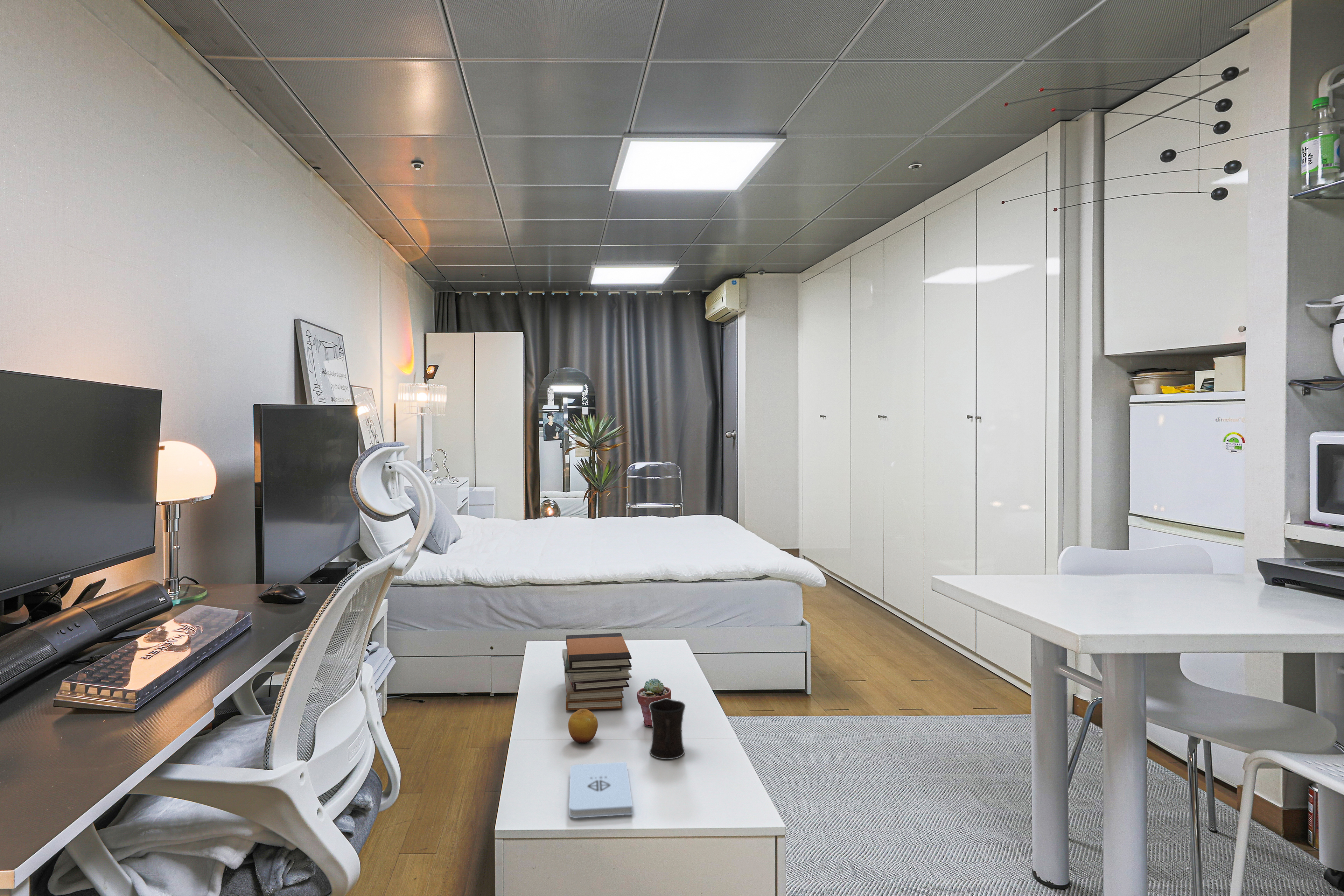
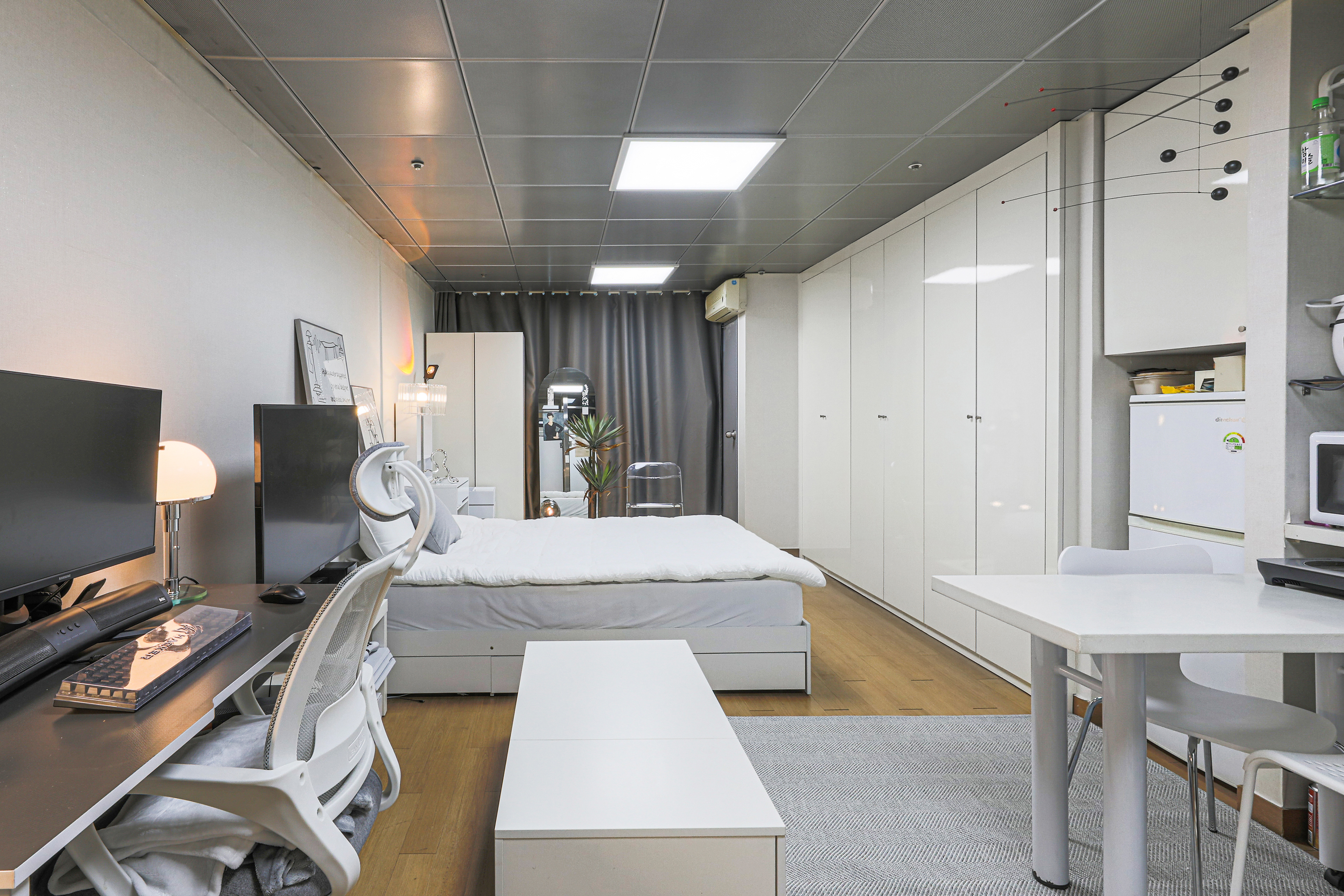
- fruit (583, 725)
- notepad (600, 788)
- mug (667, 729)
- potted succulent (654, 700)
- book stack (595, 669)
